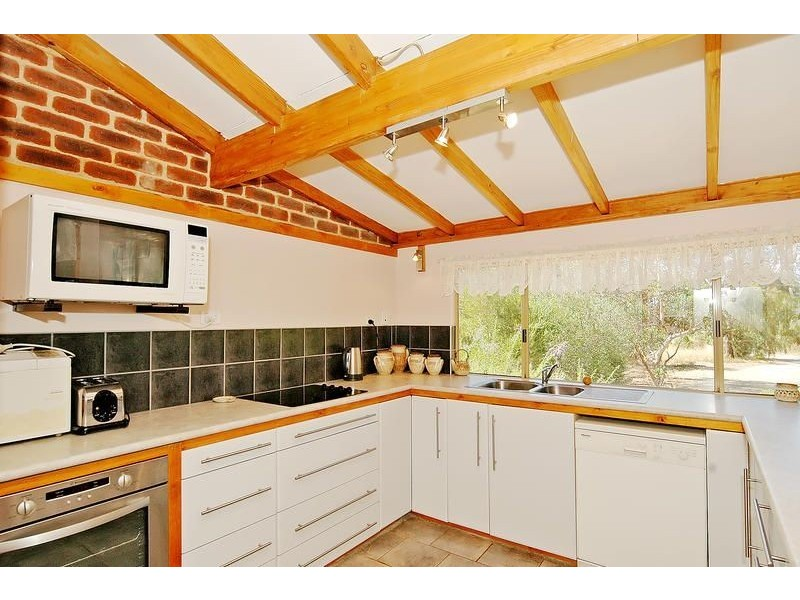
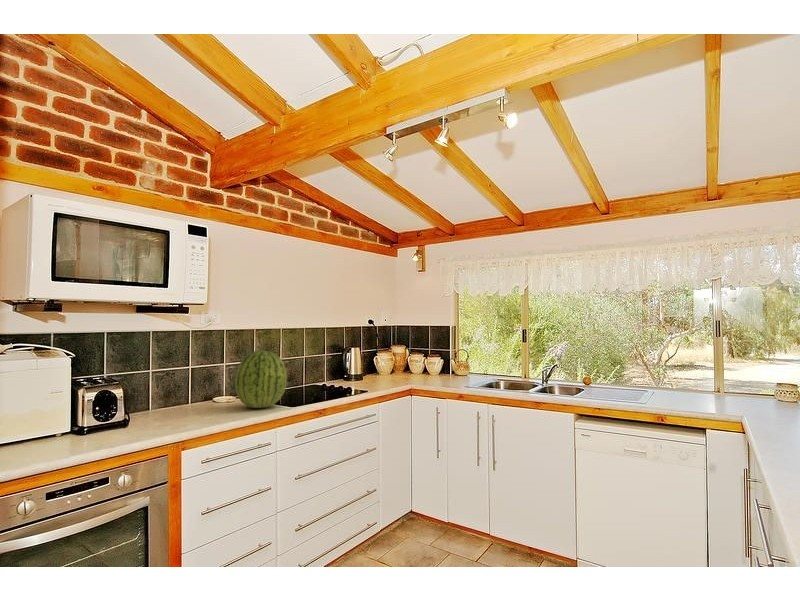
+ fruit (260, 378)
